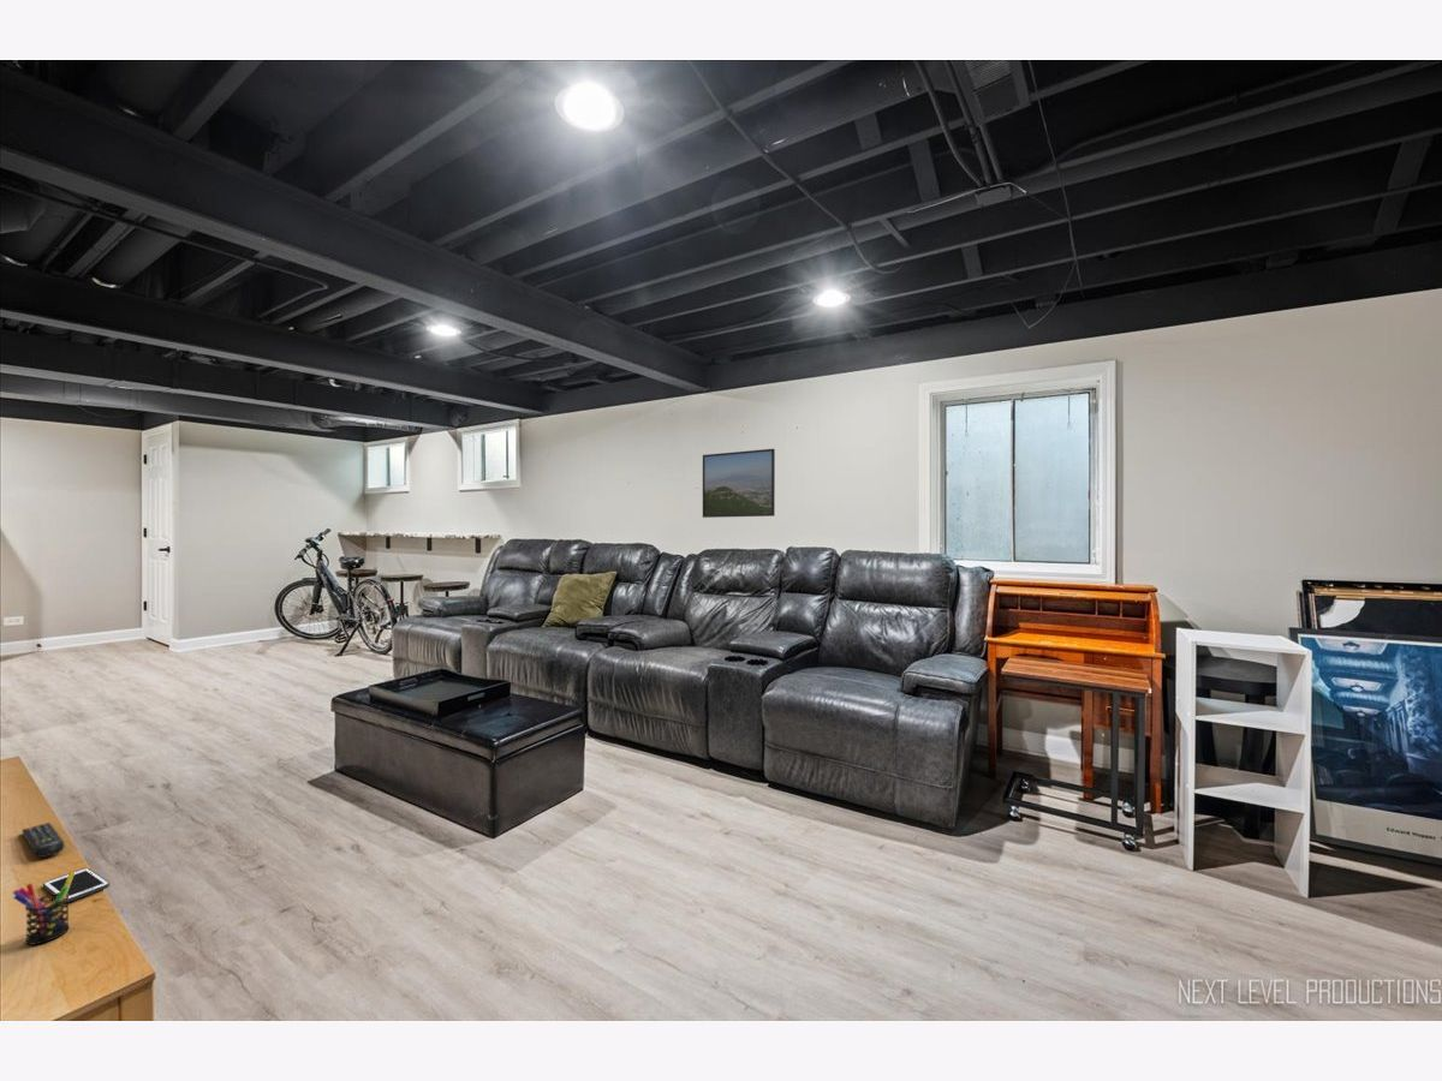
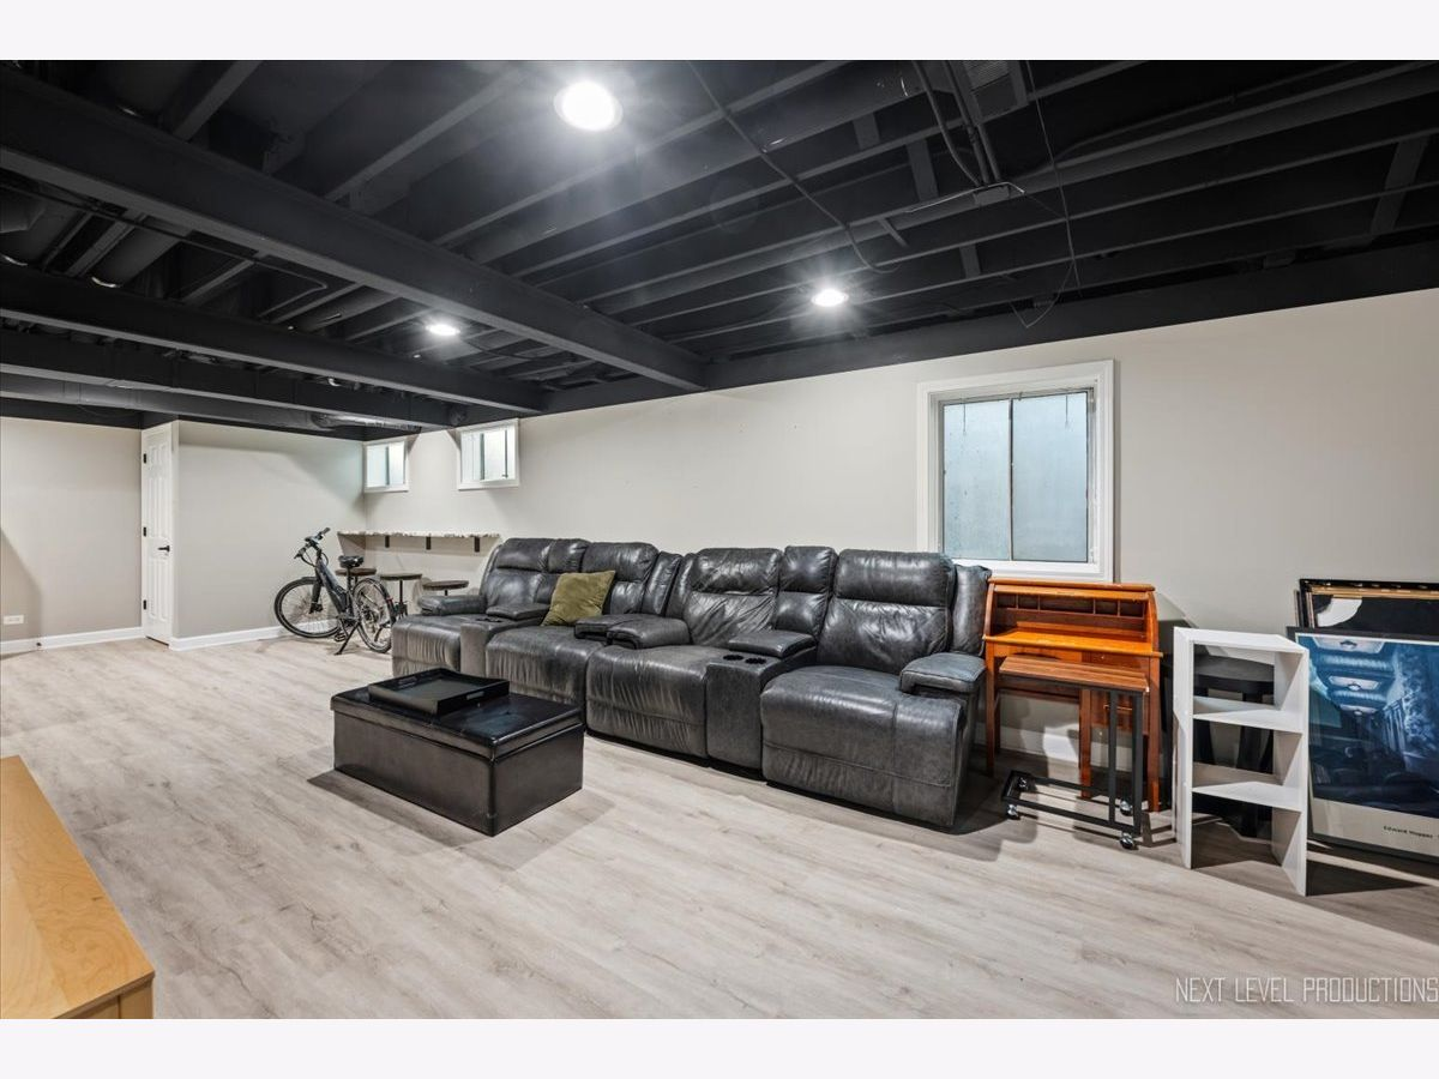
- pen holder (48, 906)
- cell phone (76, 884)
- remote control (42, 838)
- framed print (737, 484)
